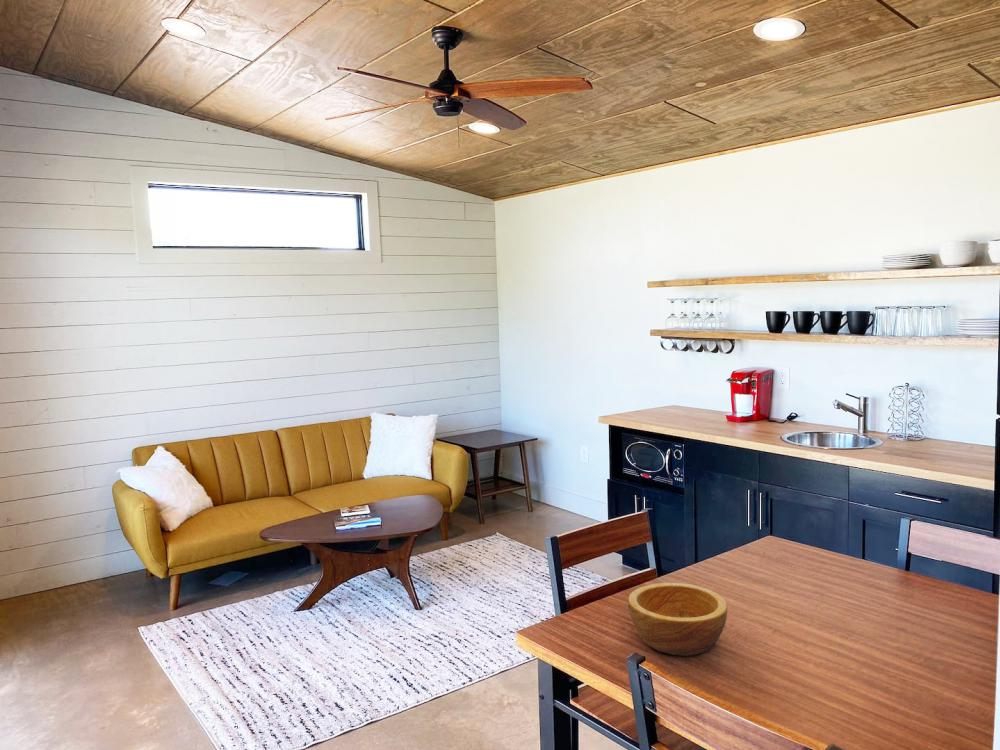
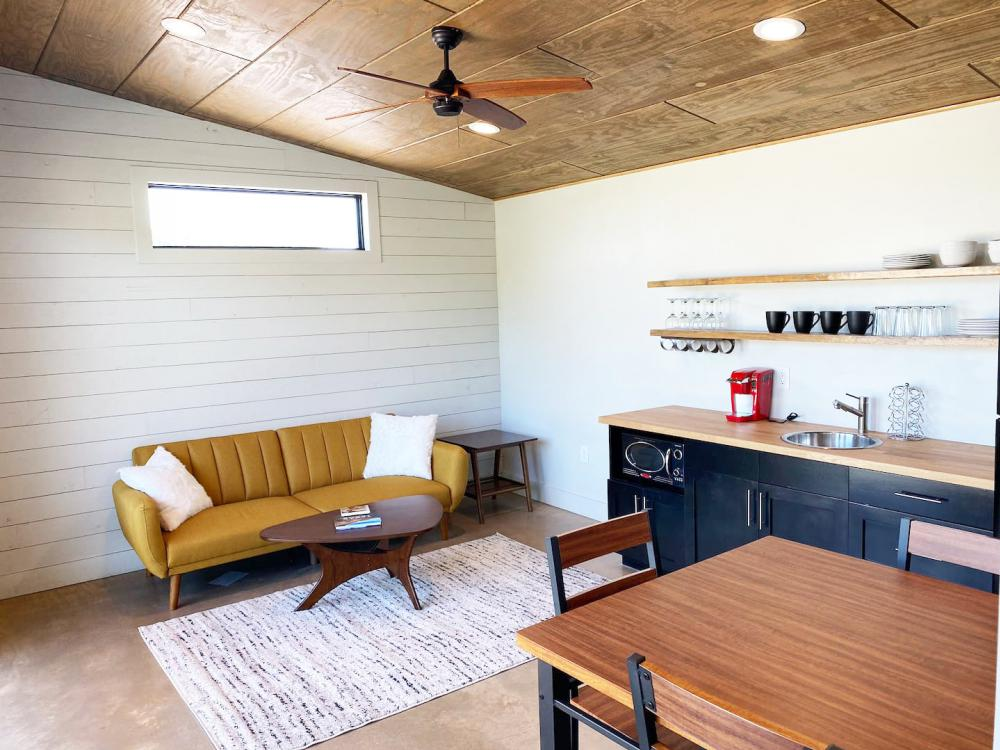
- bowl (677, 621)
